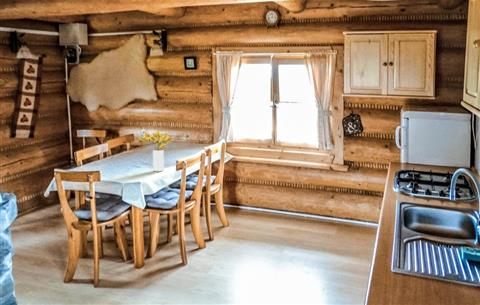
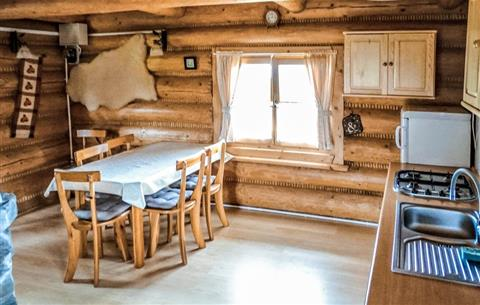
- flower bouquet (156, 150)
